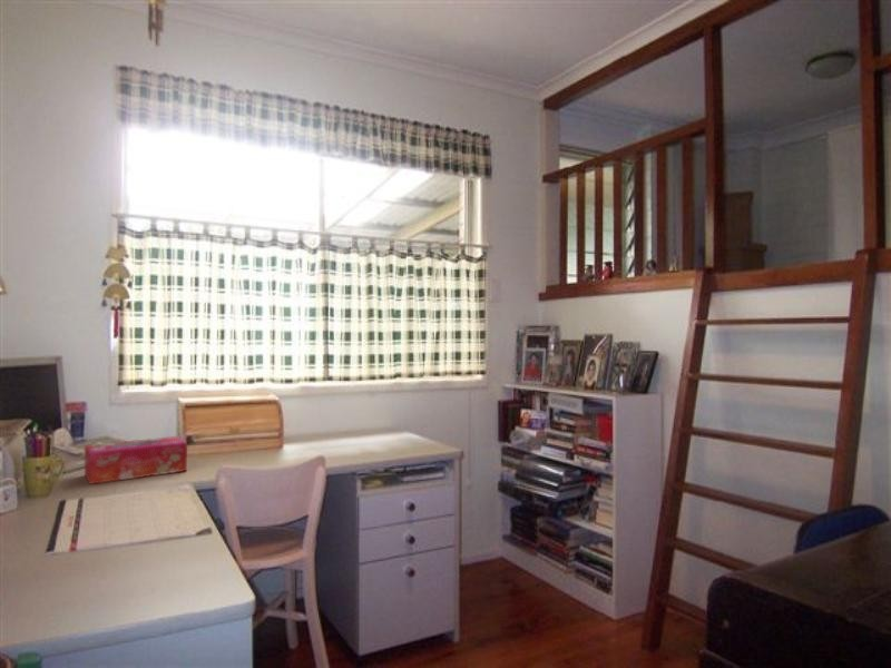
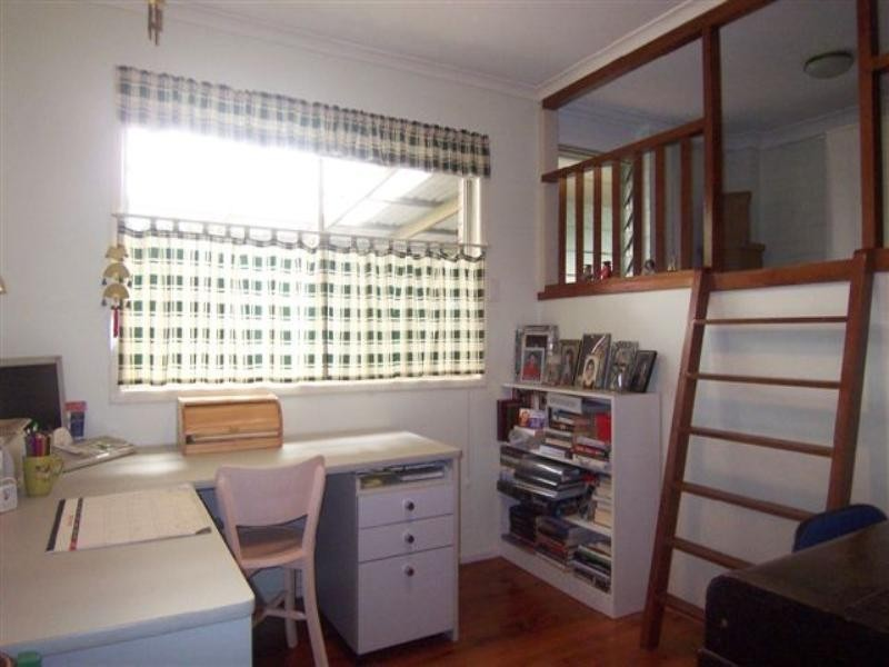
- tissue box (136, 458)
